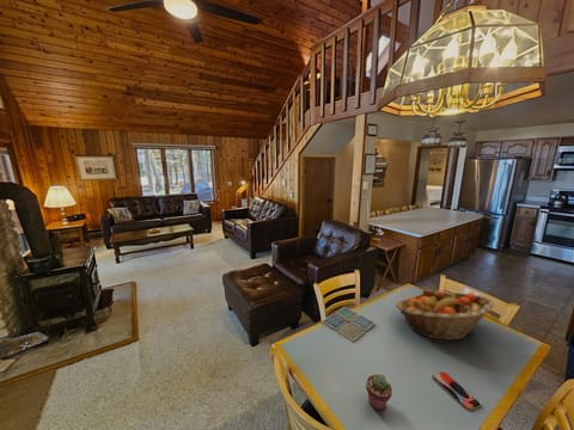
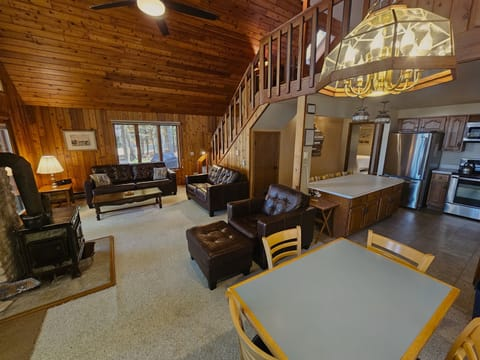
- potted succulent (378, 389)
- fruit basket (441, 309)
- drink coaster (348, 321)
- smartphone (454, 389)
